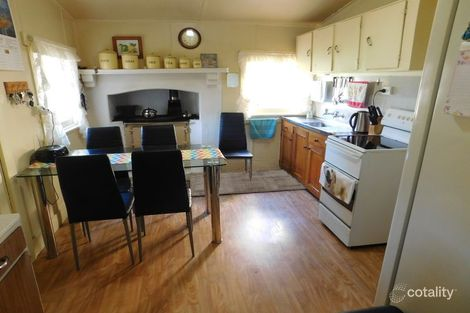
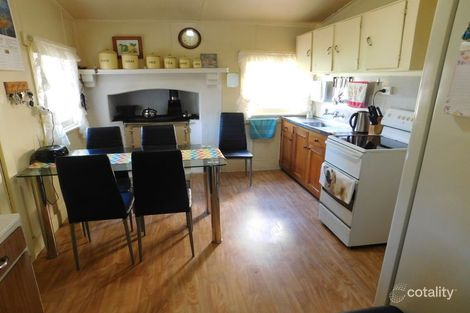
- rug (241, 180)
